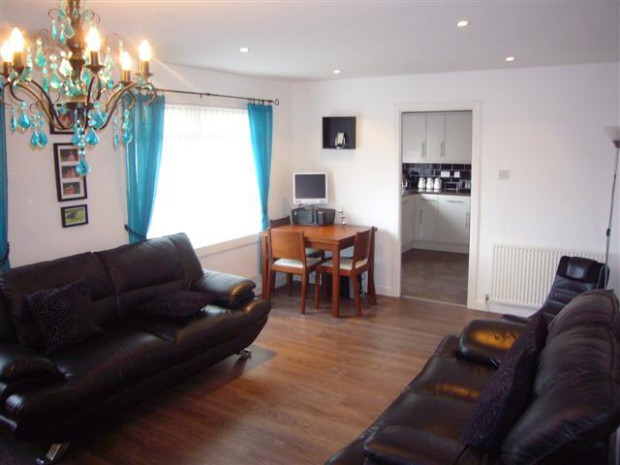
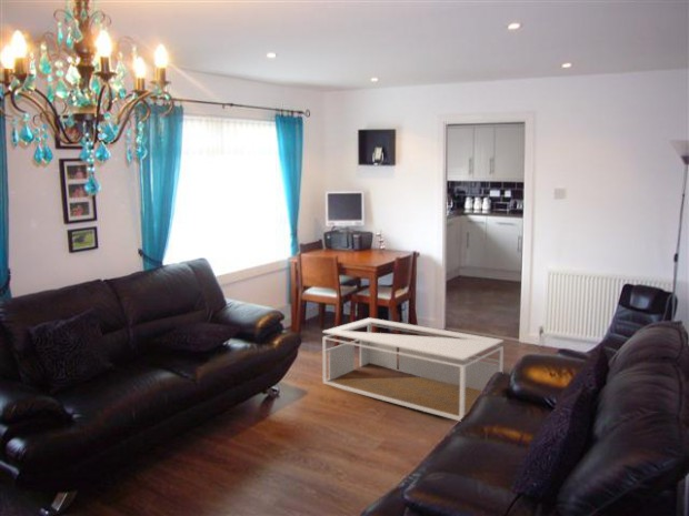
+ coffee table (409, 362)
